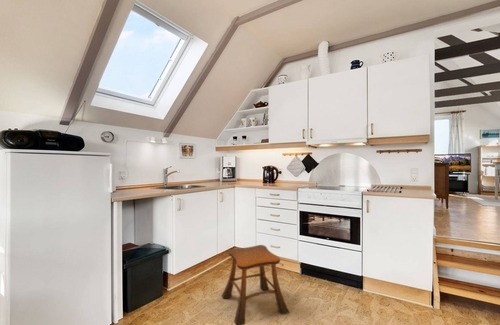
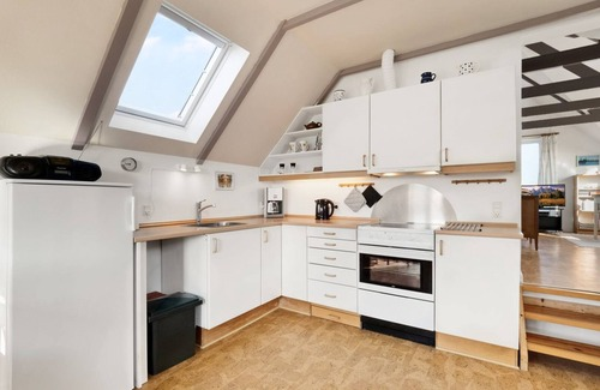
- stool (253, 276)
